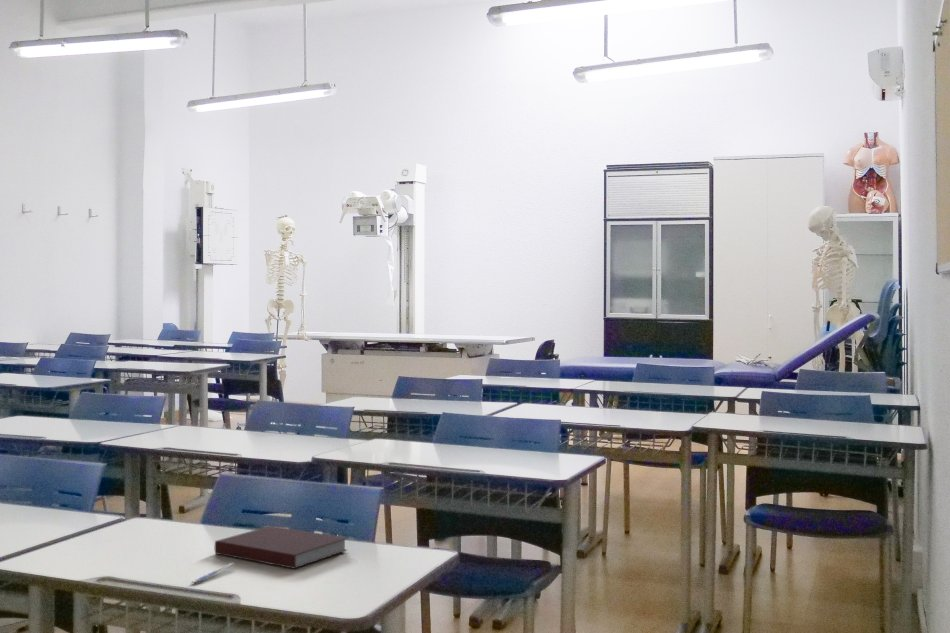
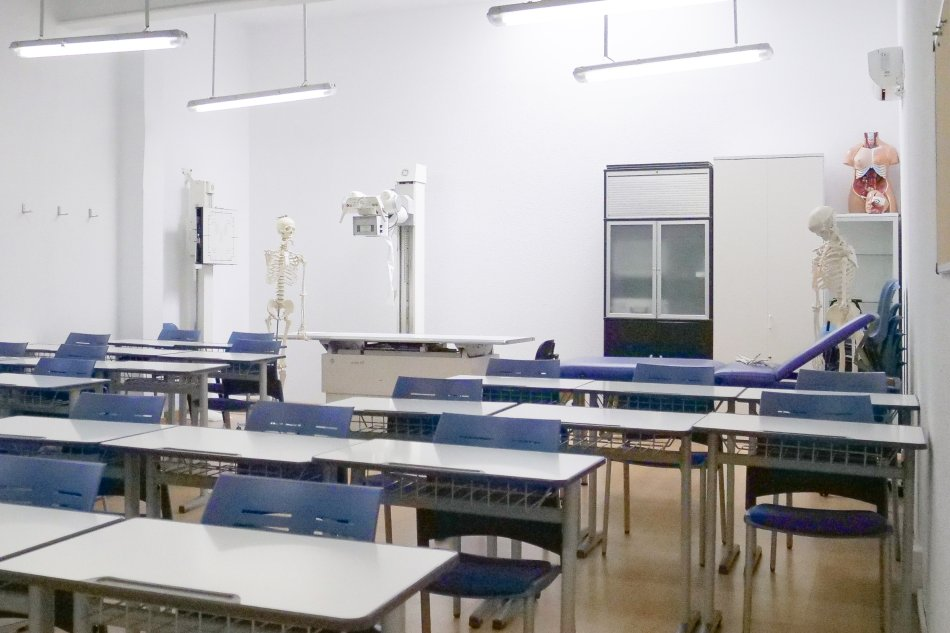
- pen (214, 572)
- notebook (281, 545)
